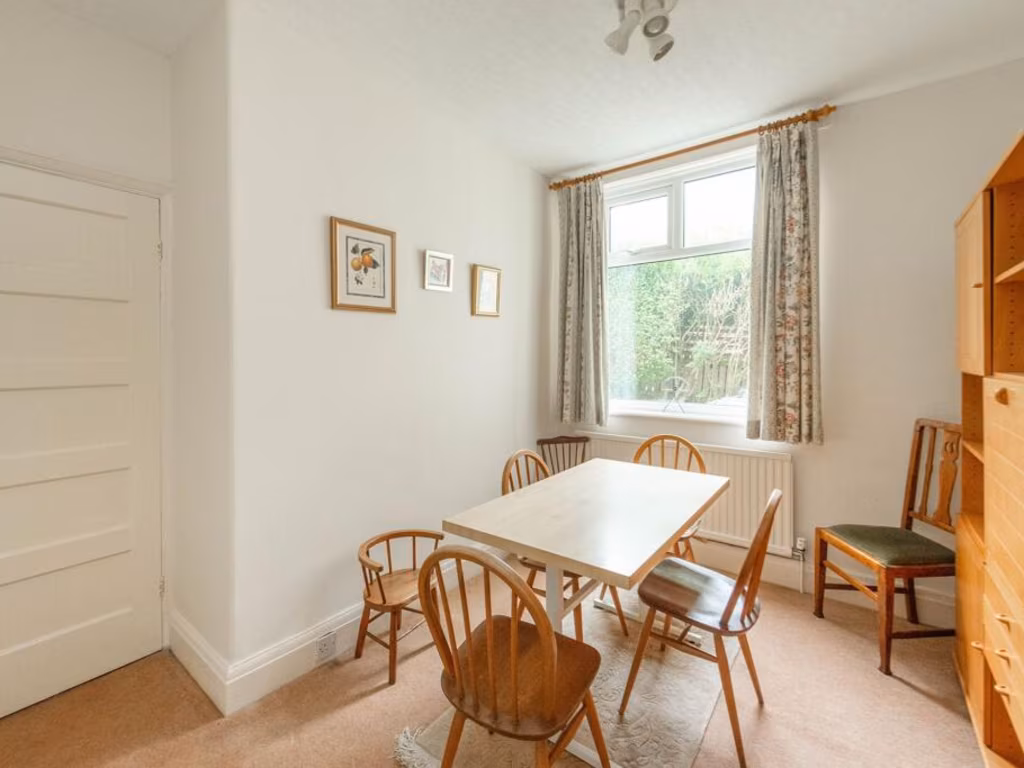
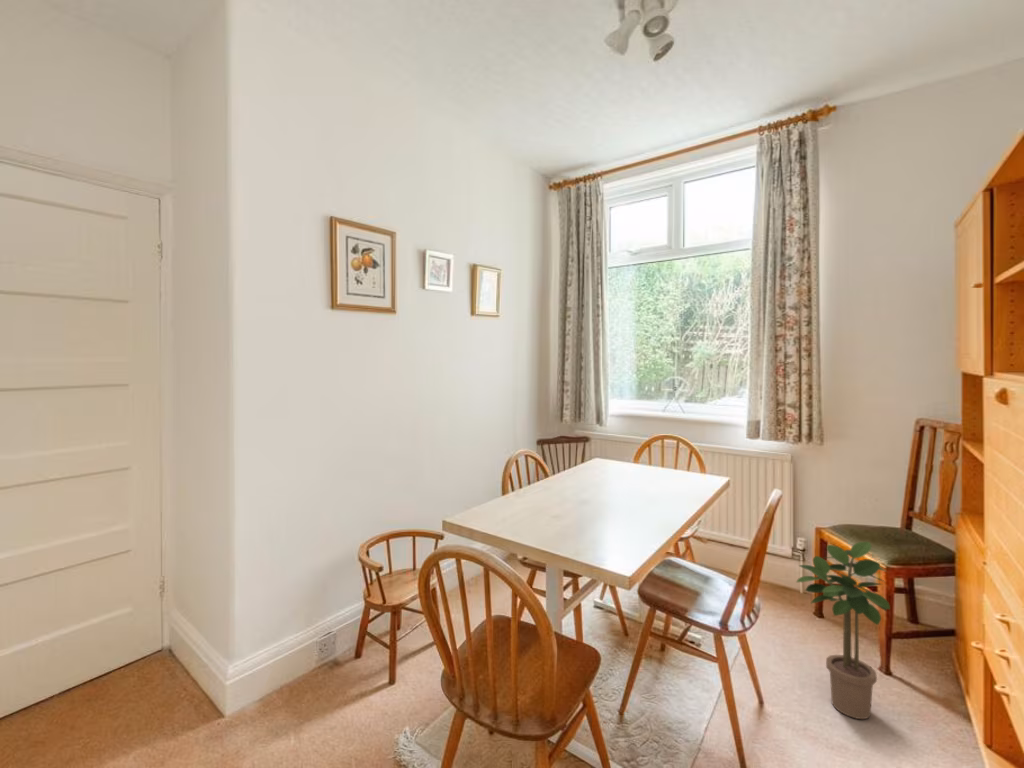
+ potted plant (844, 625)
